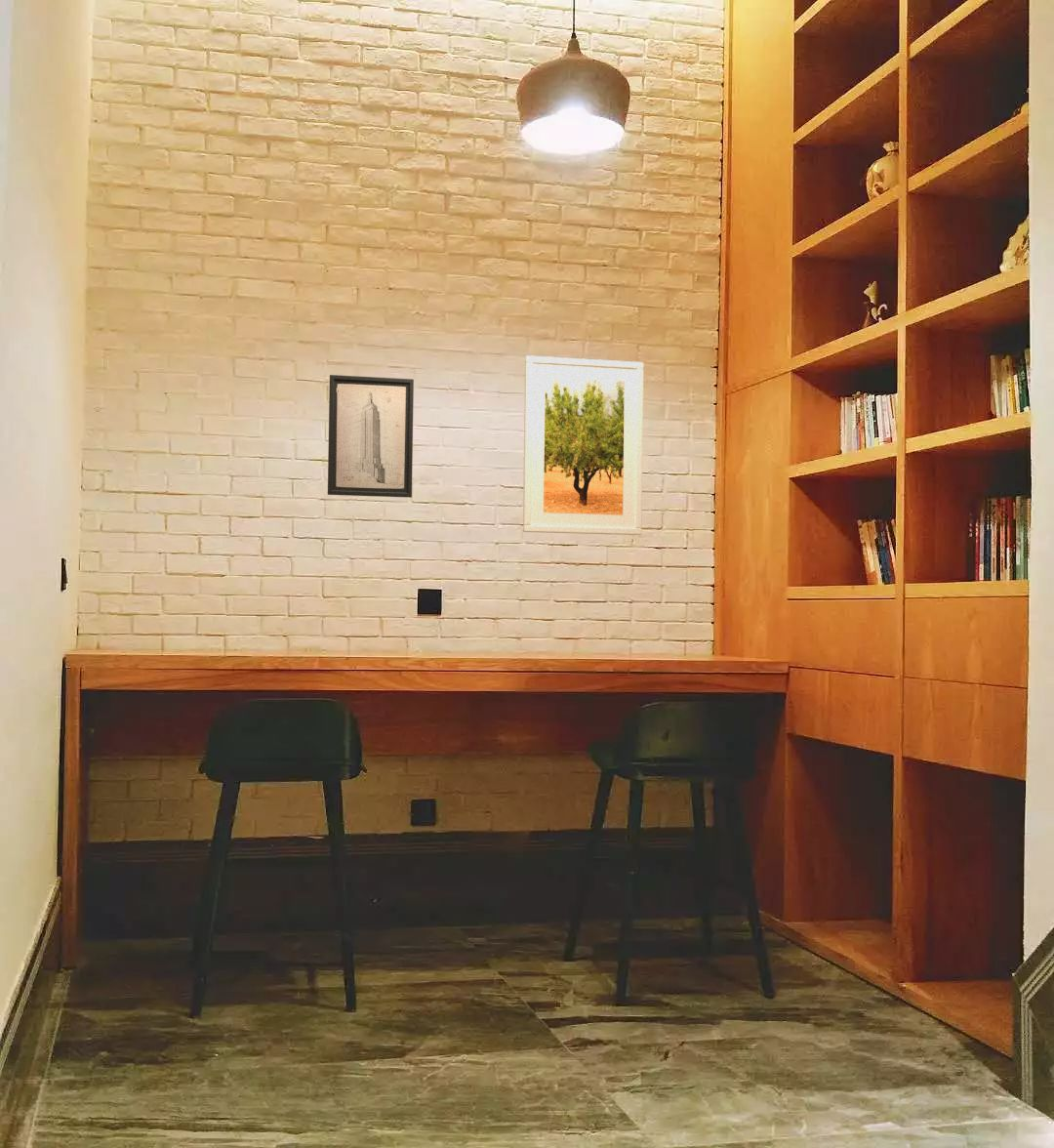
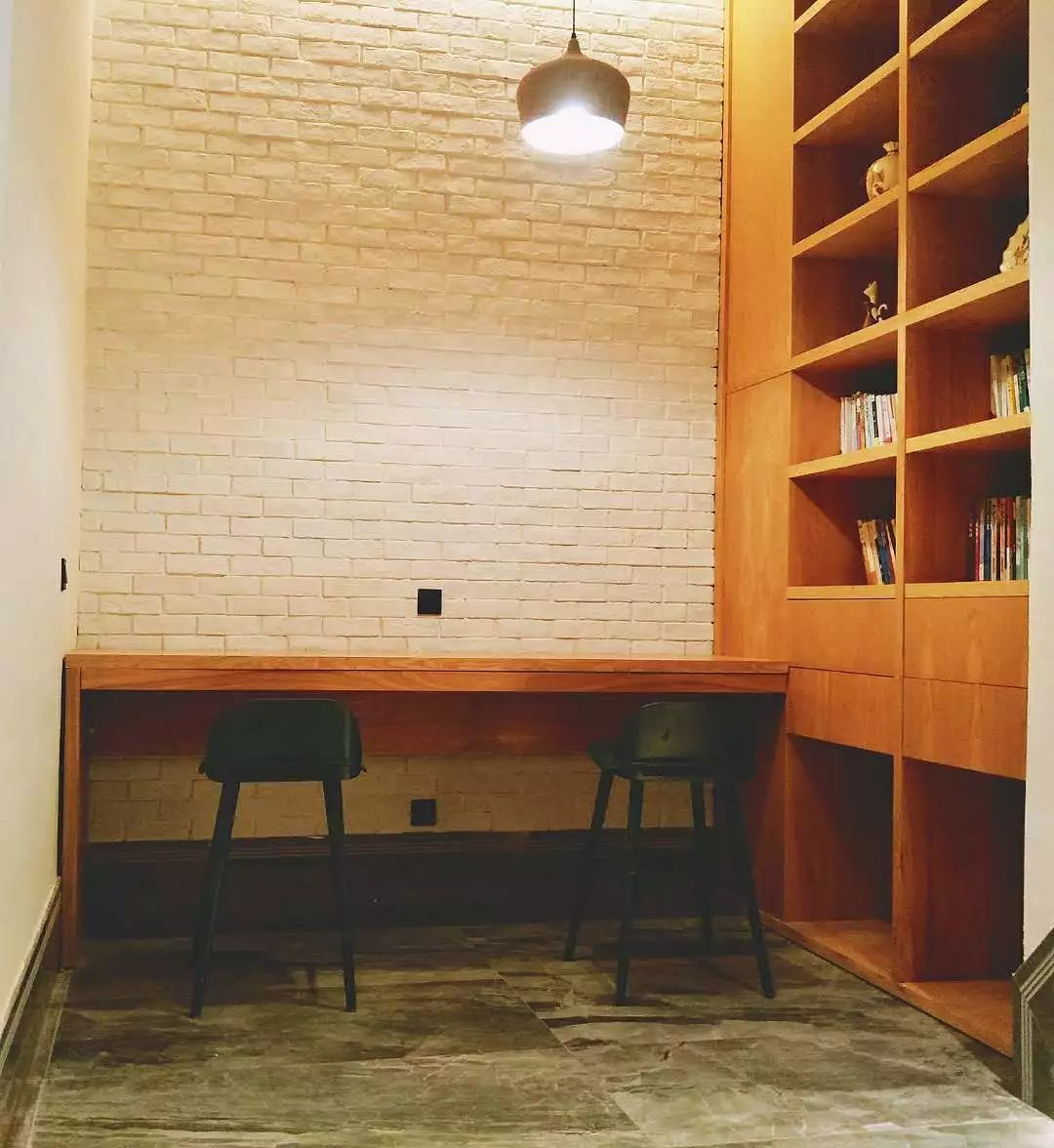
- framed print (584, 446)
- wall art (371, 436)
